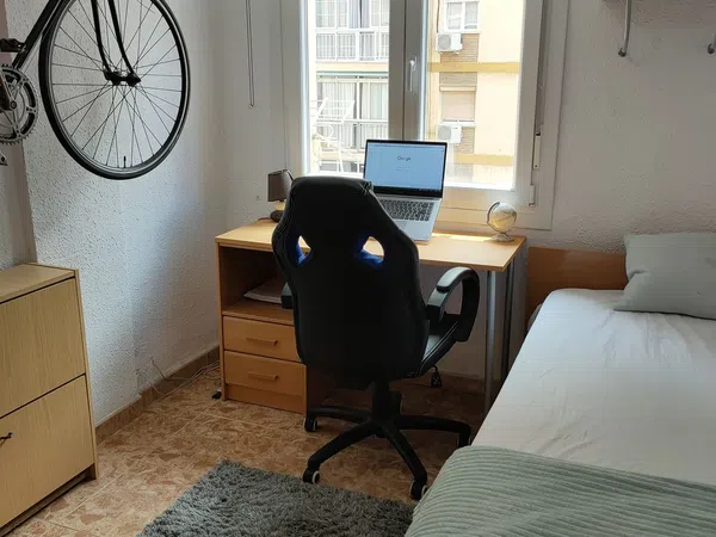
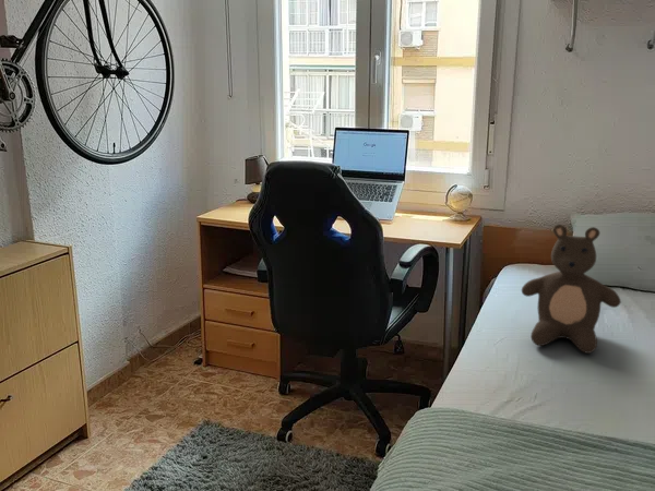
+ teddy bear (570, 285)
